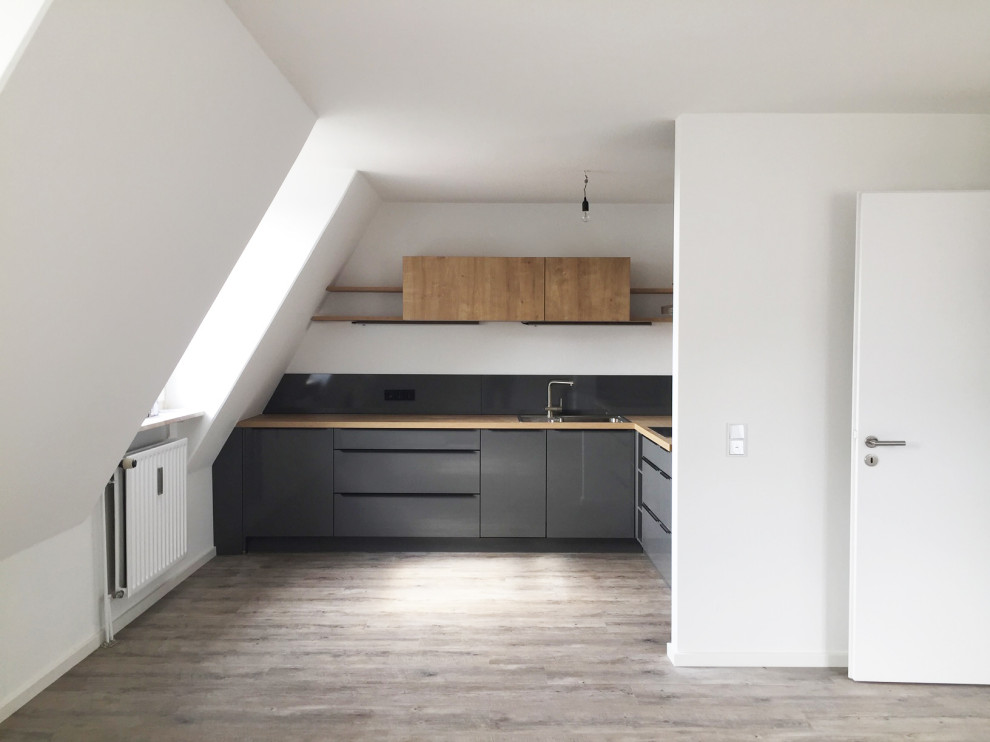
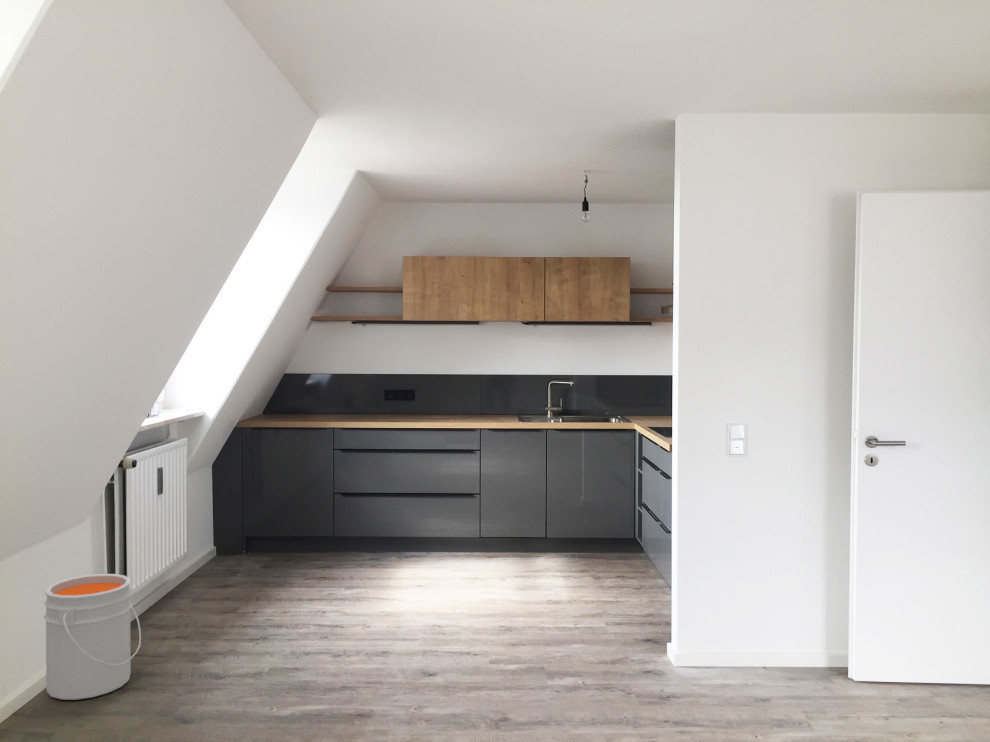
+ bucket (90, 634)
